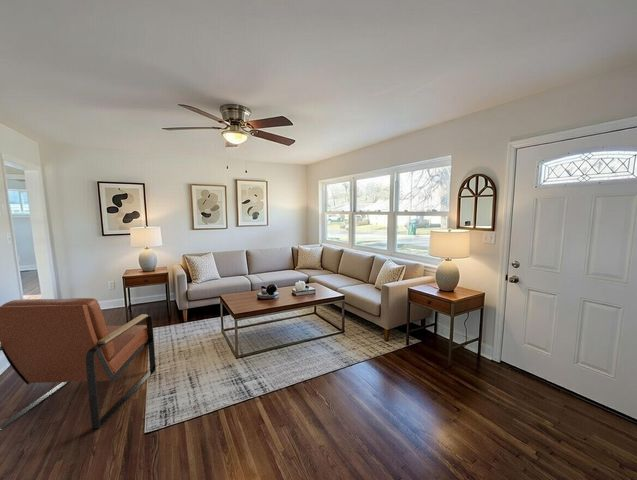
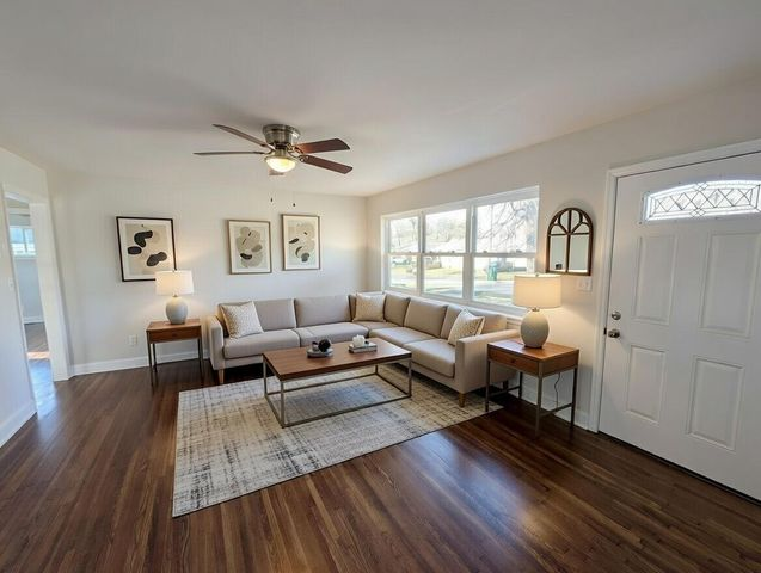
- armchair (84, 343)
